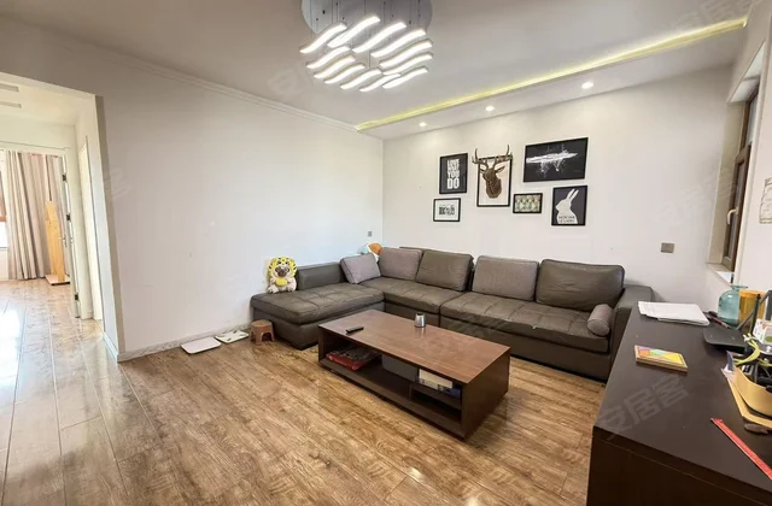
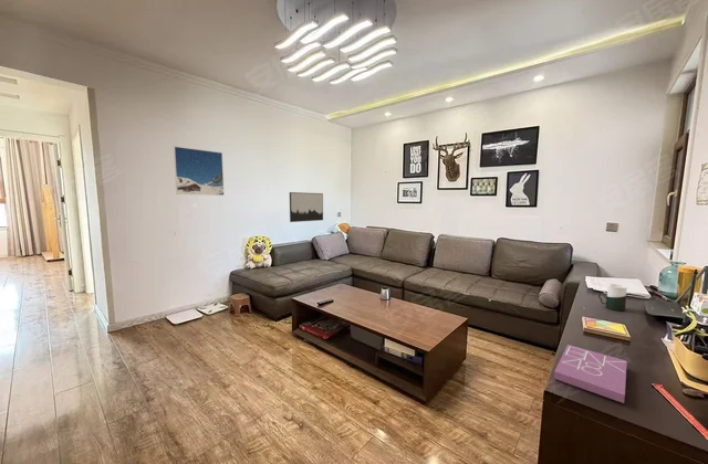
+ wall art (306, 207)
+ cup (612, 296)
+ book (591, 369)
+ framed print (200, 172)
